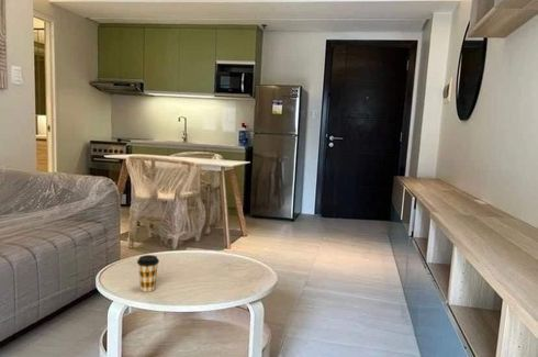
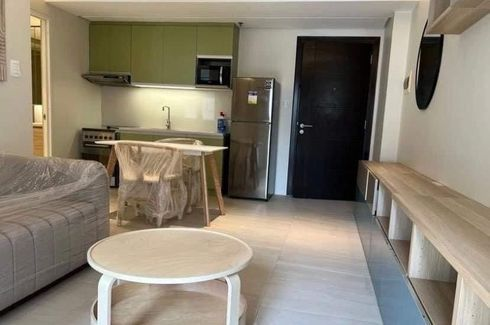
- coffee cup (147, 274)
